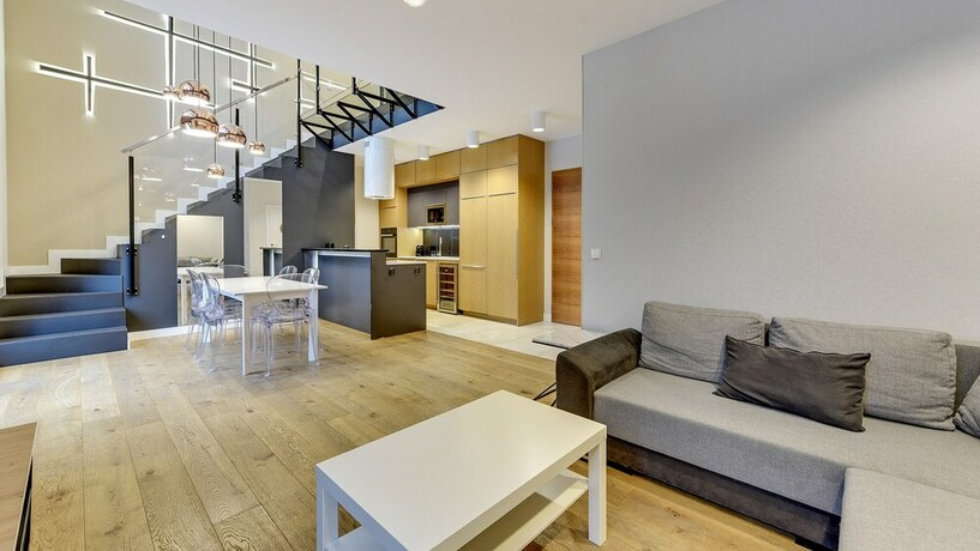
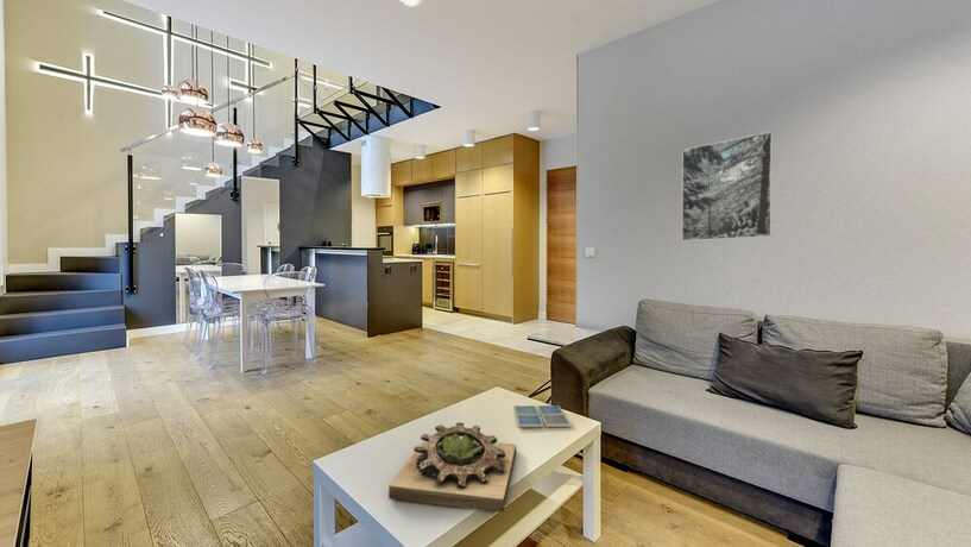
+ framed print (724, 190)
+ succulent planter (459, 455)
+ drink coaster (541, 415)
